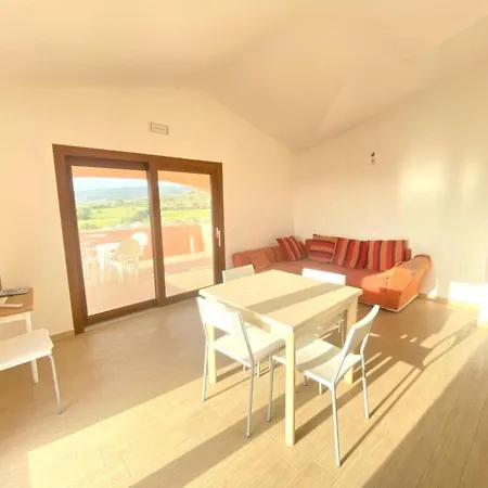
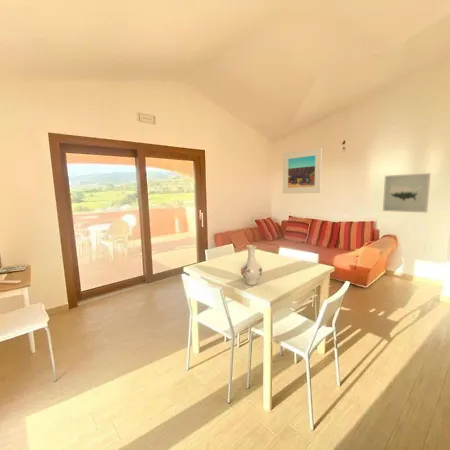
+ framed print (301, 172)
+ wall art (405, 193)
+ vase (251, 264)
